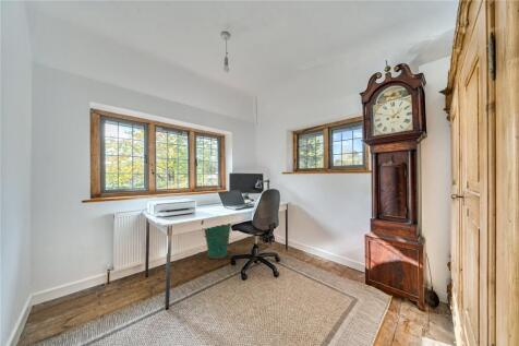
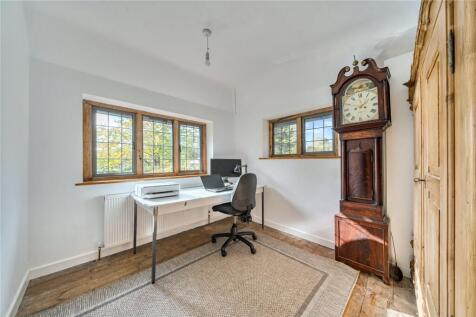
- trash can (217, 231)
